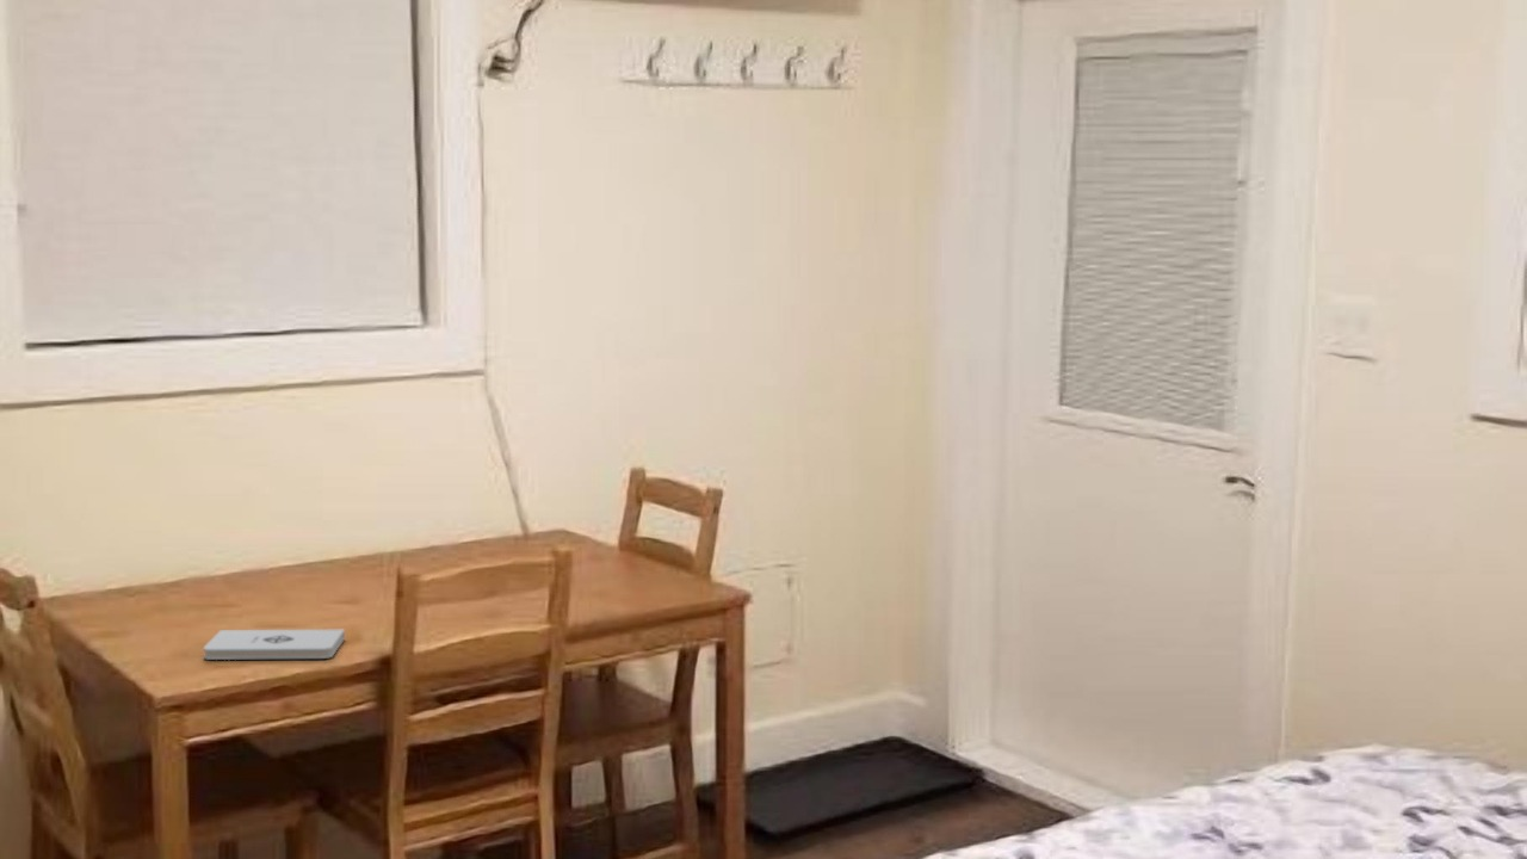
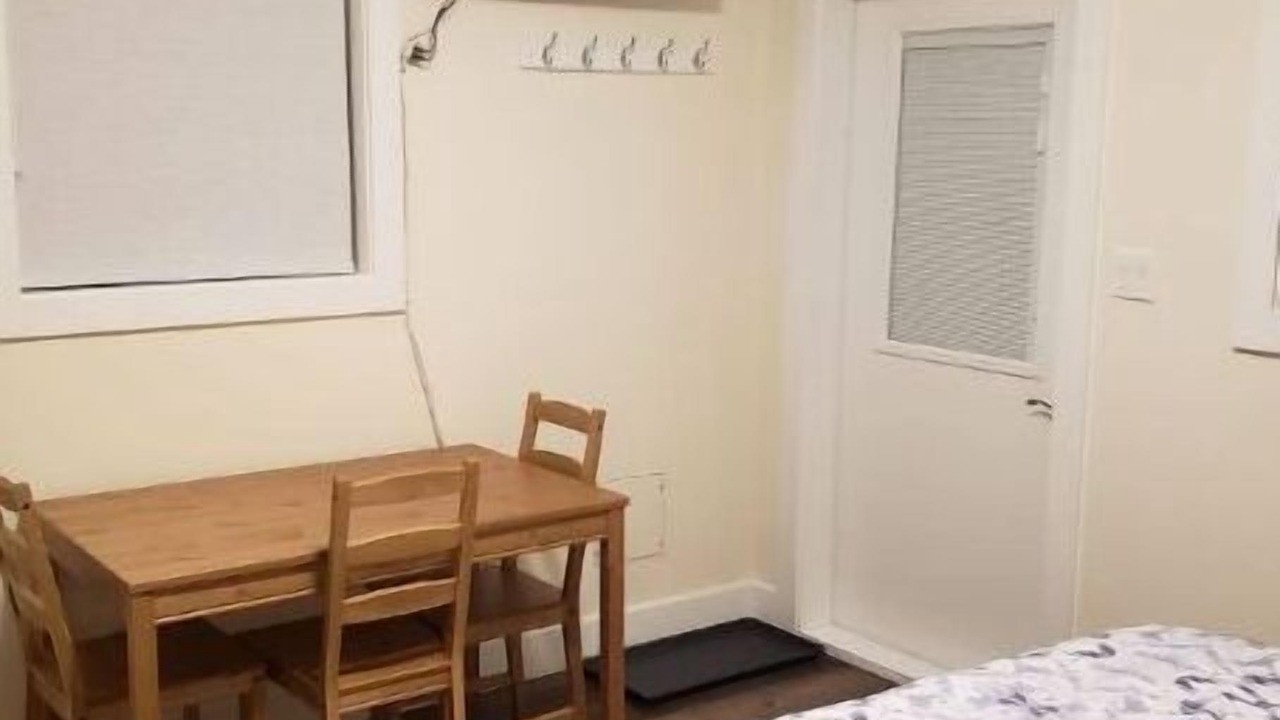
- notepad (274, 643)
